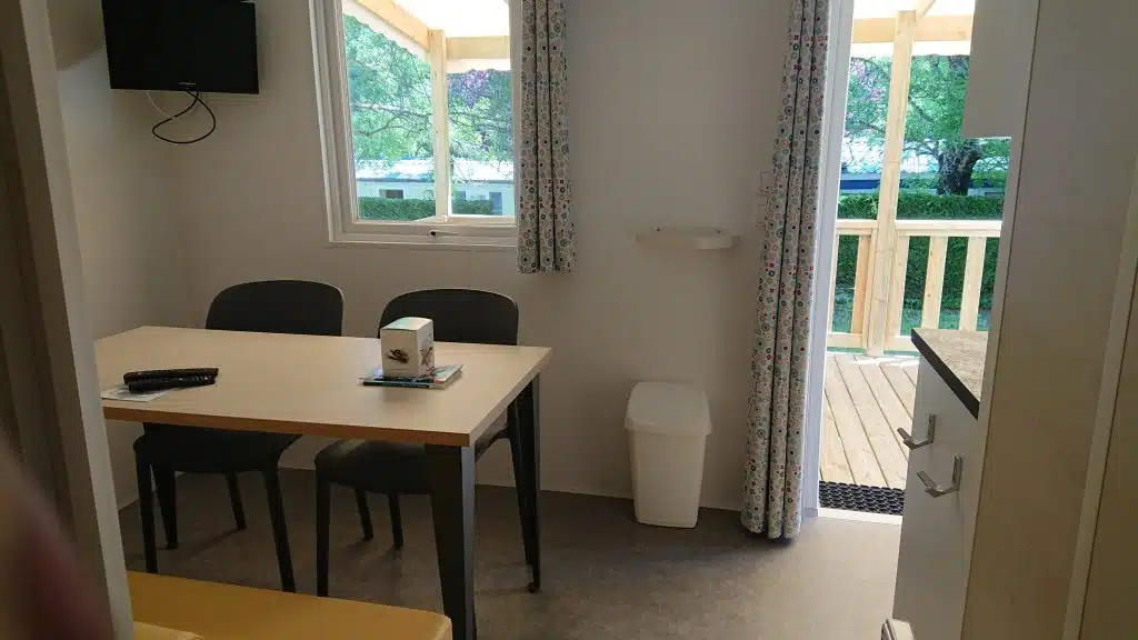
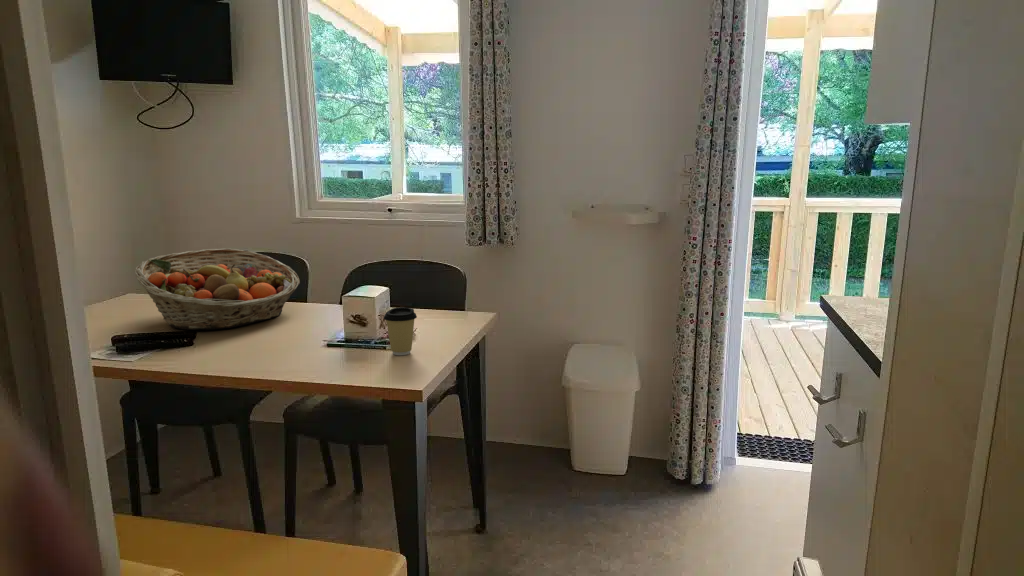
+ fruit basket (221, 286)
+ coffee cup (400, 331)
